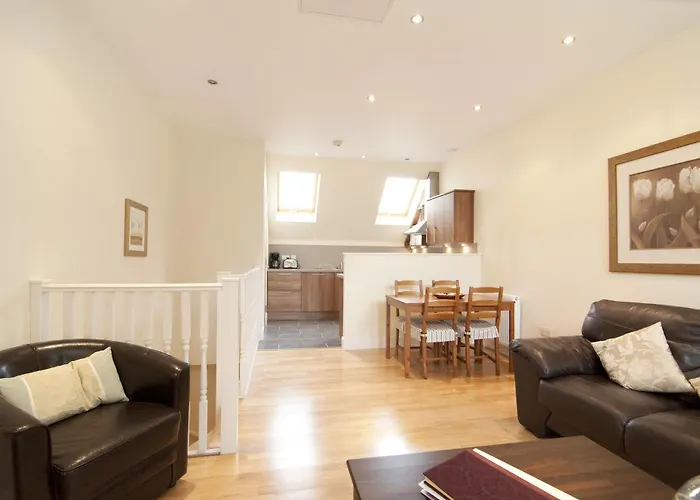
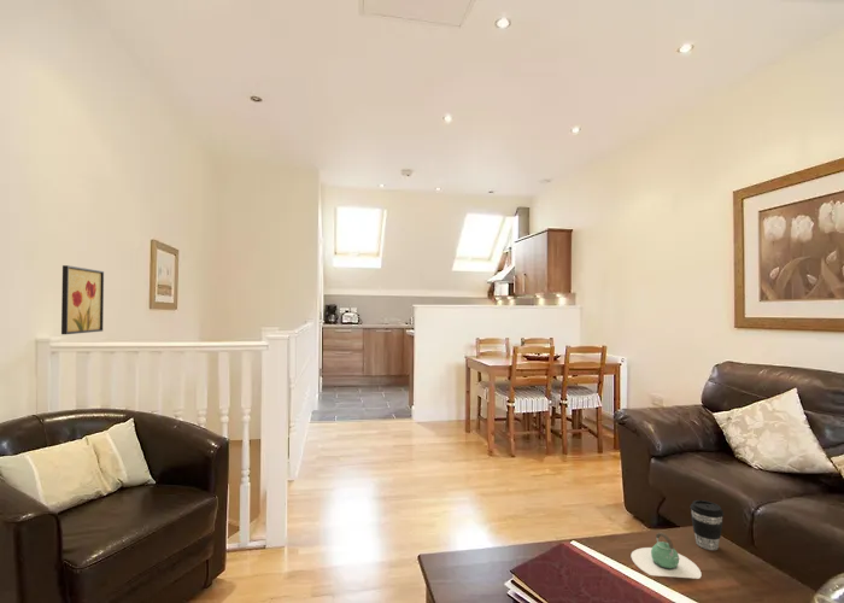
+ teapot (664, 549)
+ wall art (82, 300)
+ coffee cup (707, 525)
